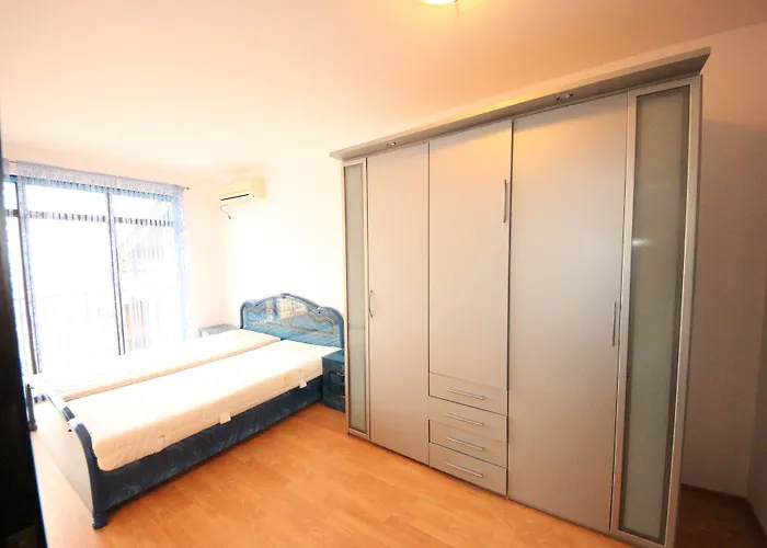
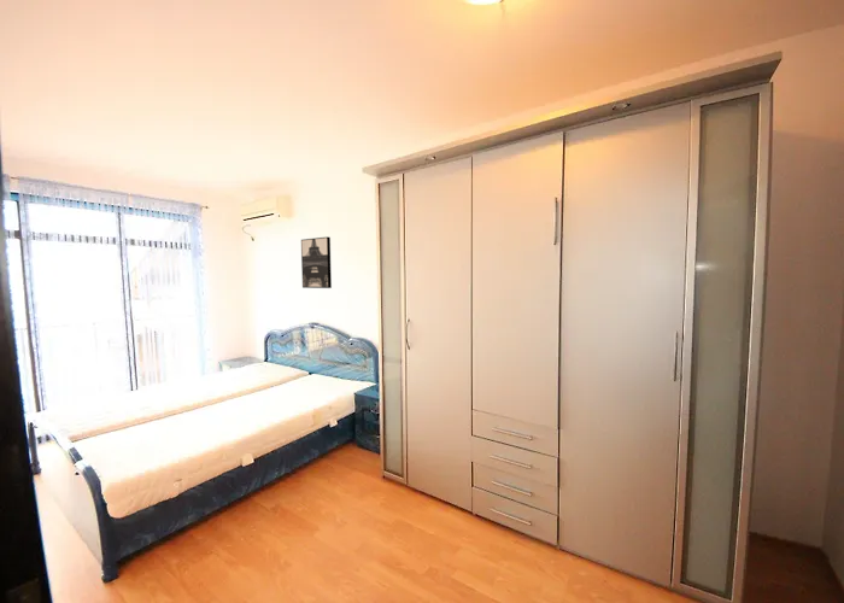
+ wall art (315, 263)
